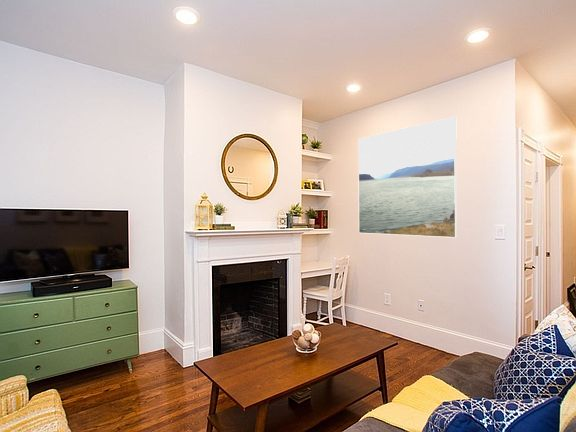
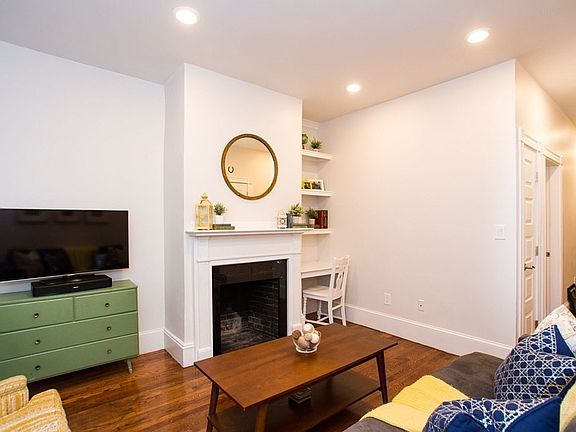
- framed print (401, 182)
